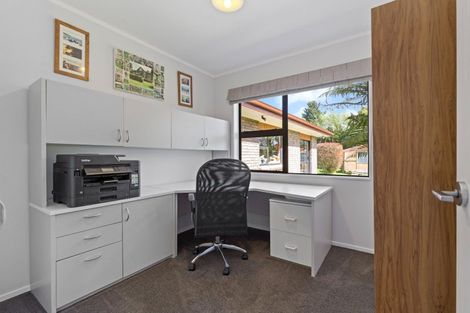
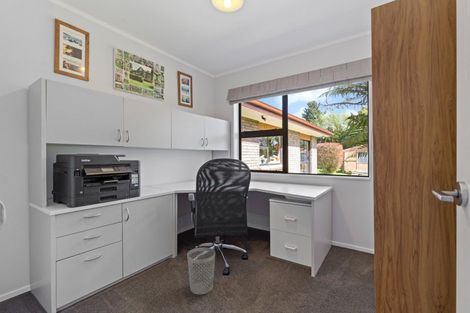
+ wastebasket (201, 270)
